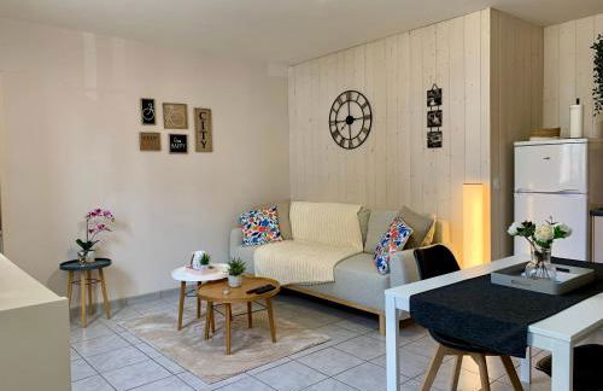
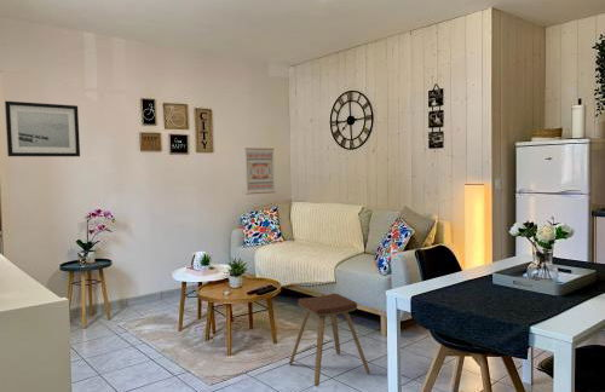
+ wall art (260, 171)
+ music stool (323, 333)
+ wall art (44, 129)
